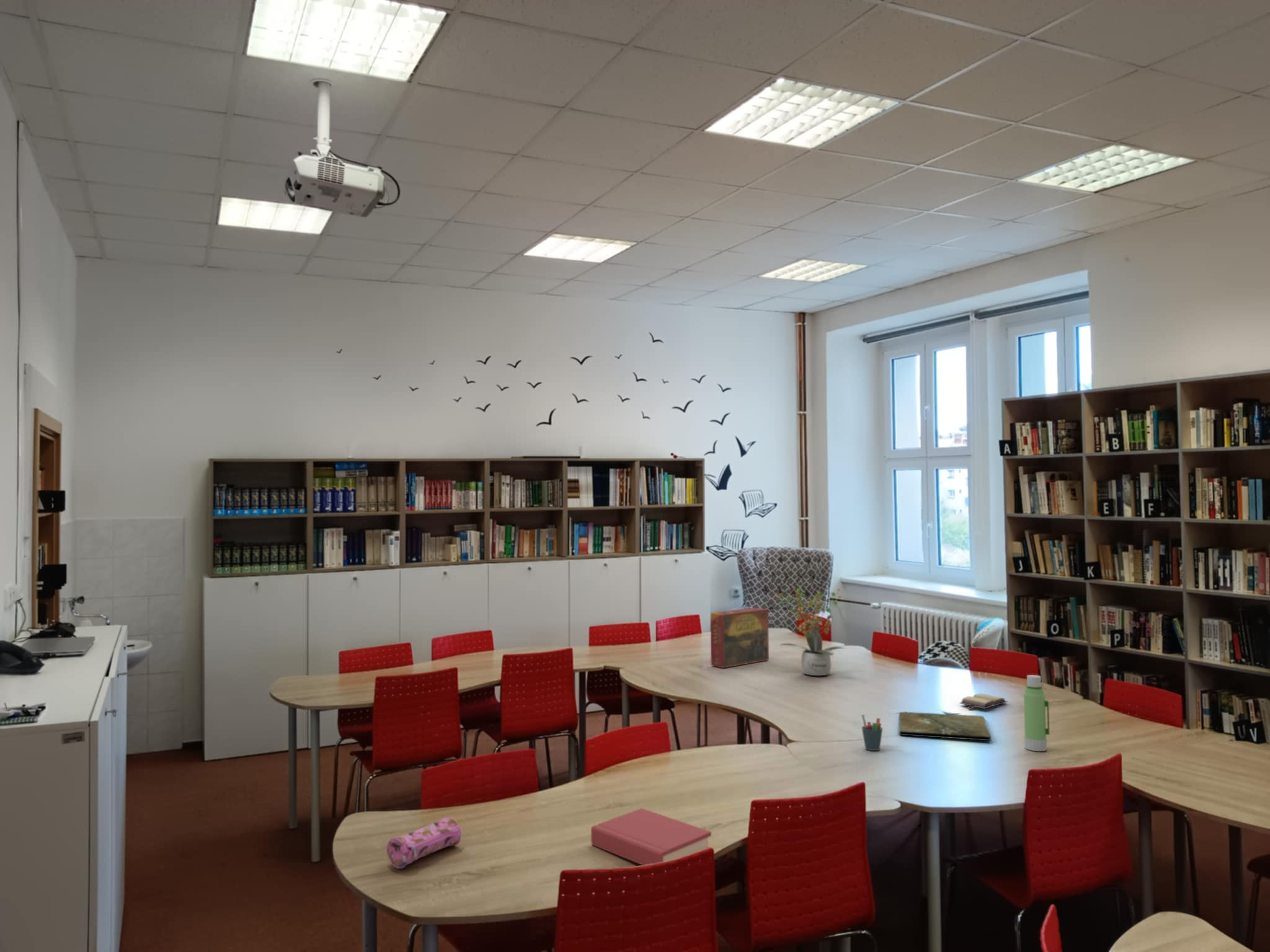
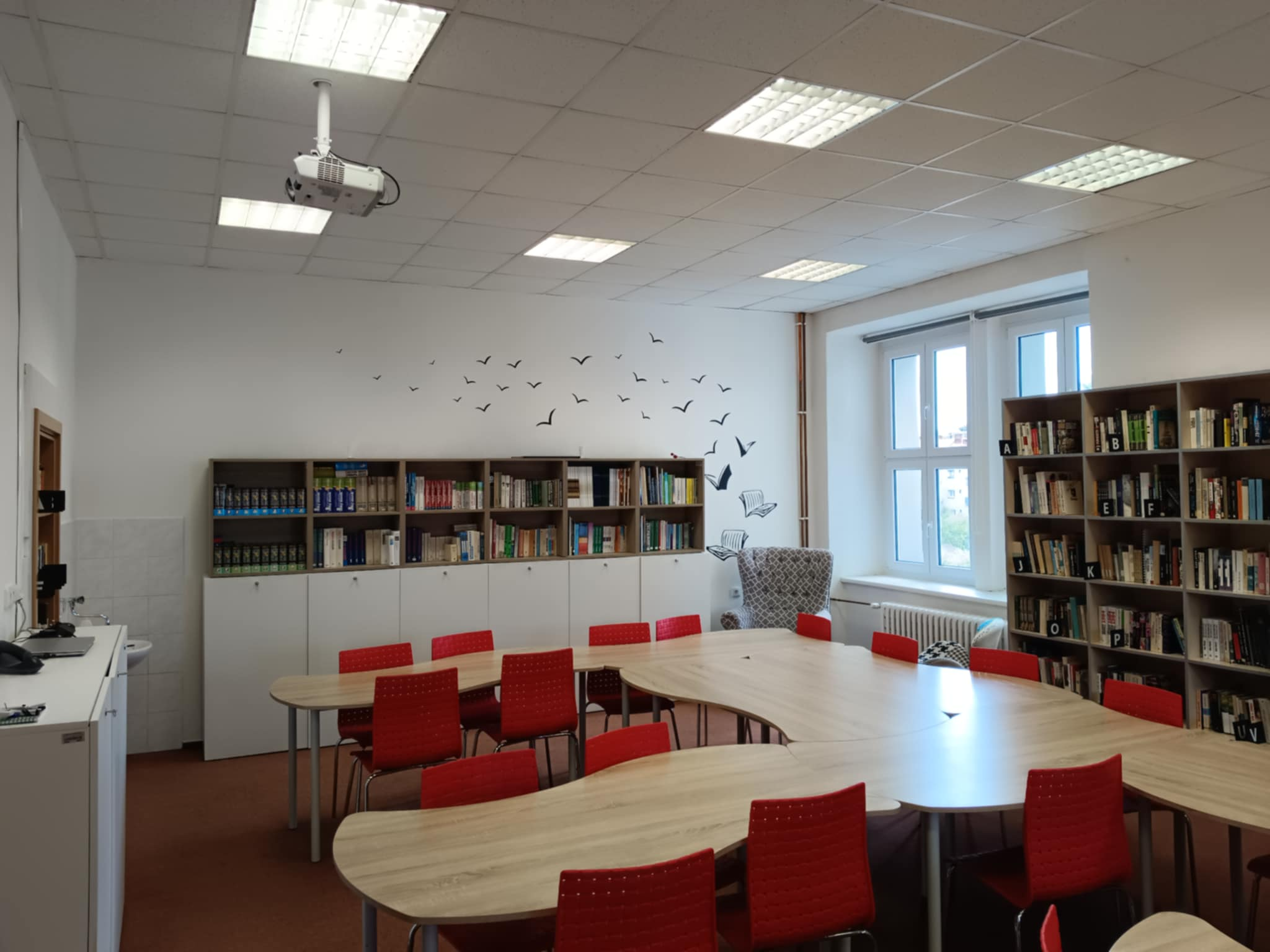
- water bottle (1035, 712)
- potted plant (811, 630)
- hardback book (984, 701)
- board game (740, 637)
- hardback book (651, 839)
- aerial map (943, 725)
- pencil case (425, 841)
- pen holder (872, 732)
